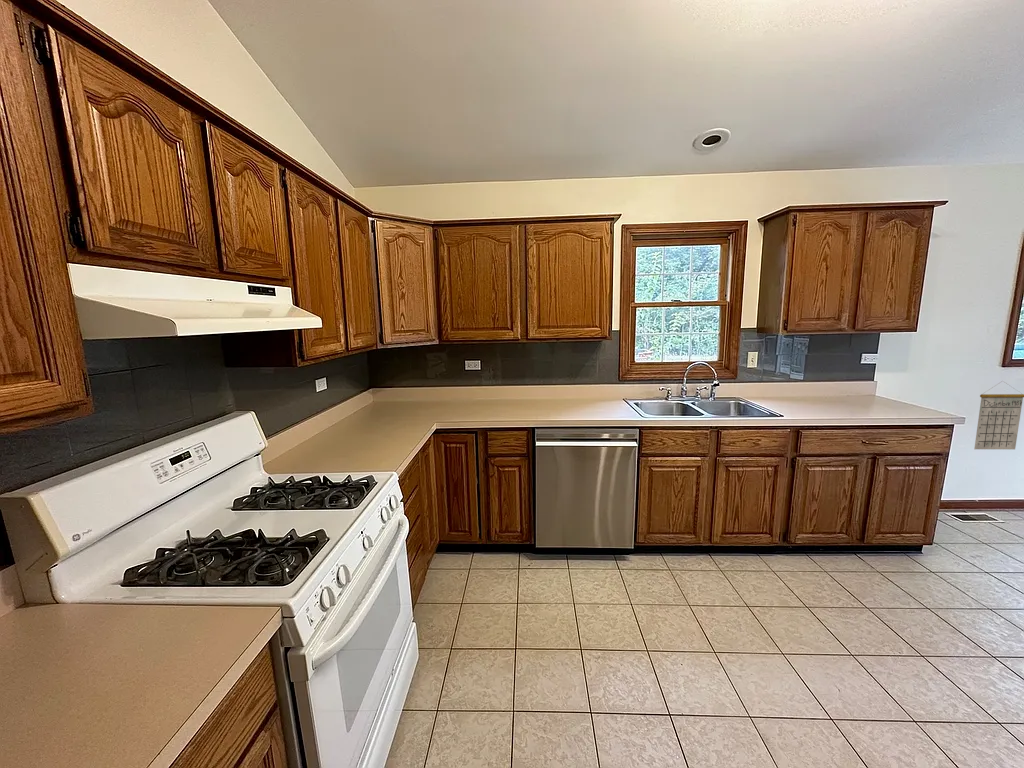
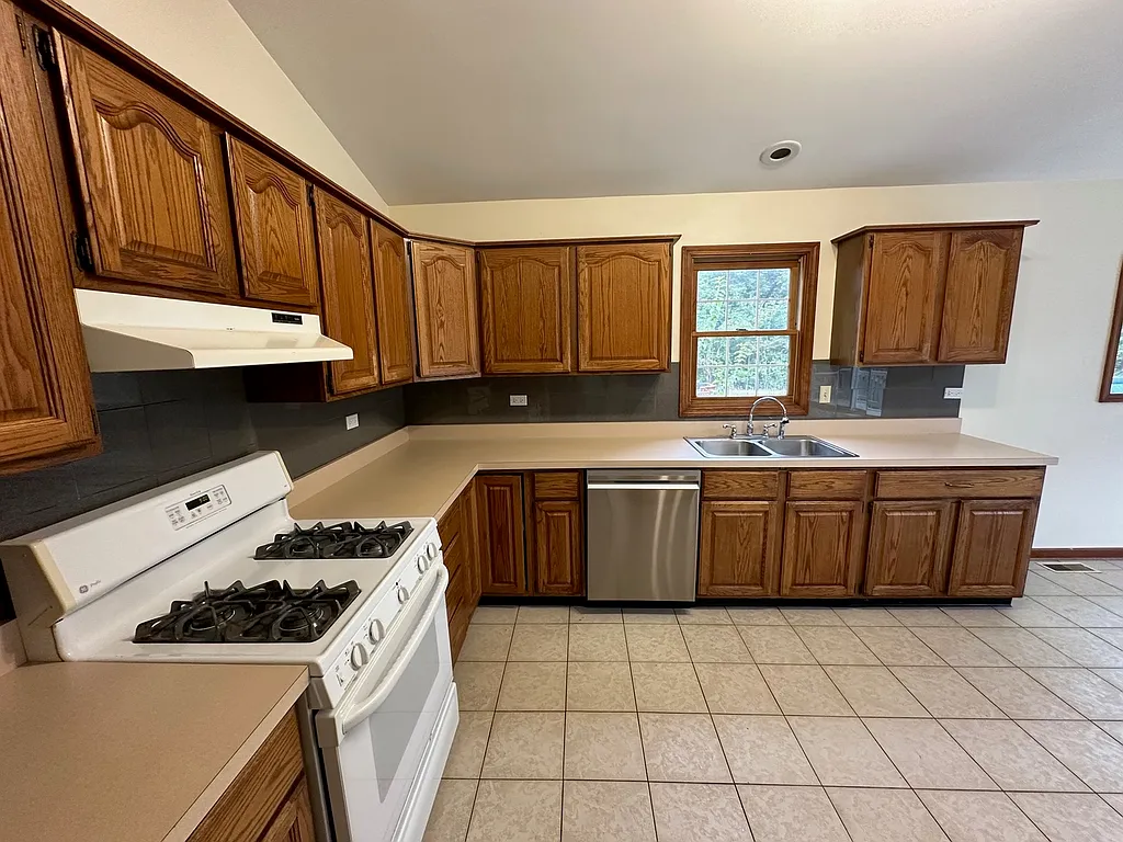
- calendar (999, 415)
